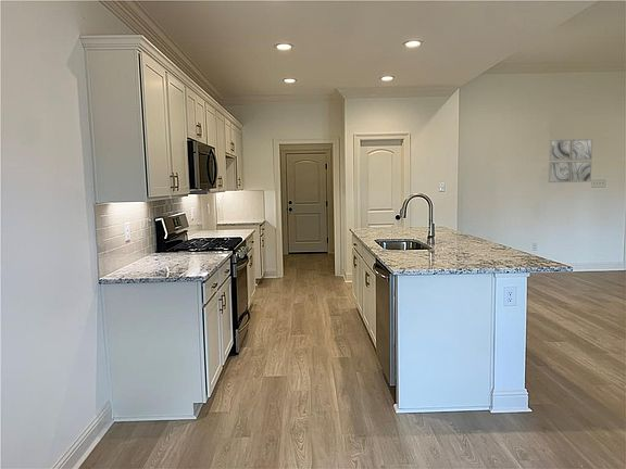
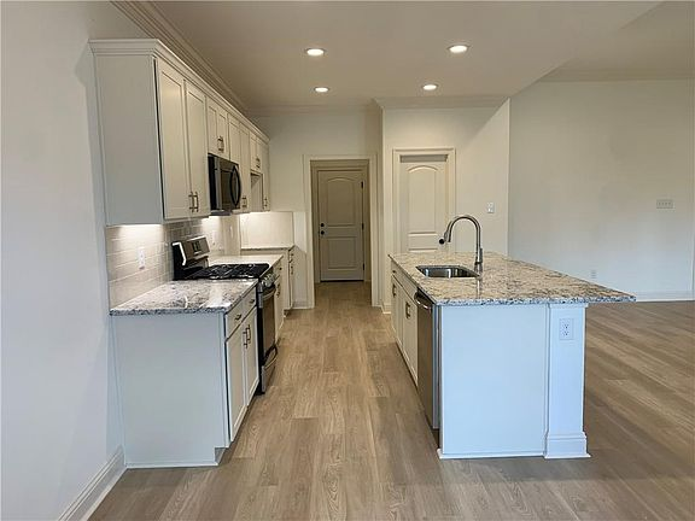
- wall art (569, 160)
